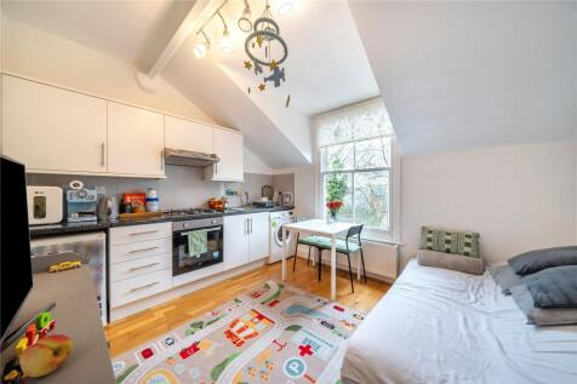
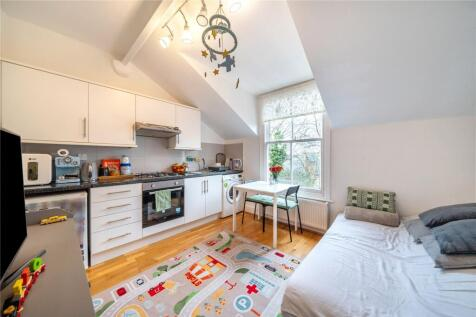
- fruit (47, 353)
